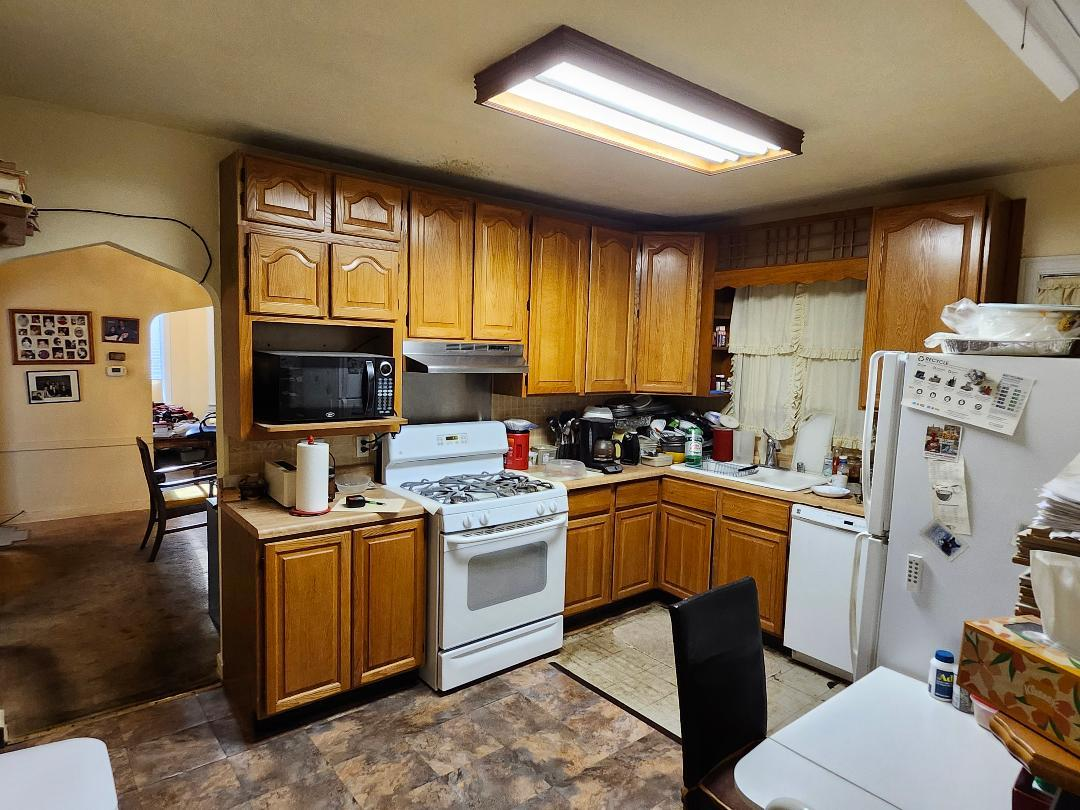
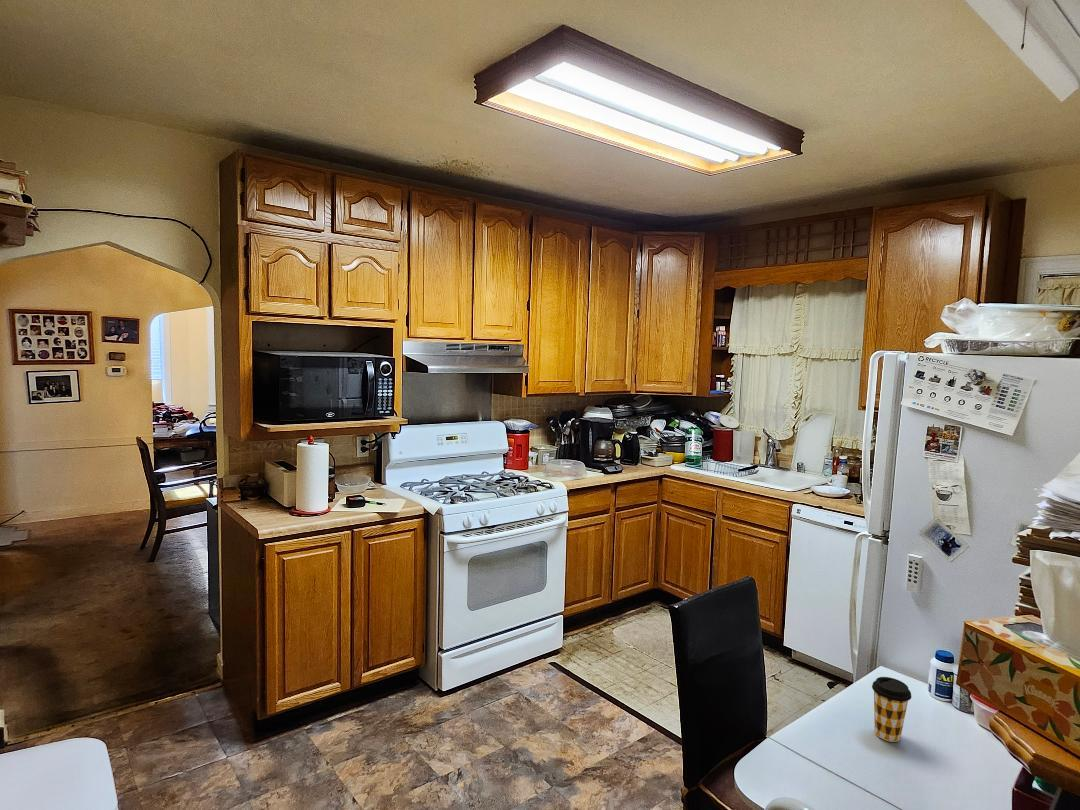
+ coffee cup (889, 709)
